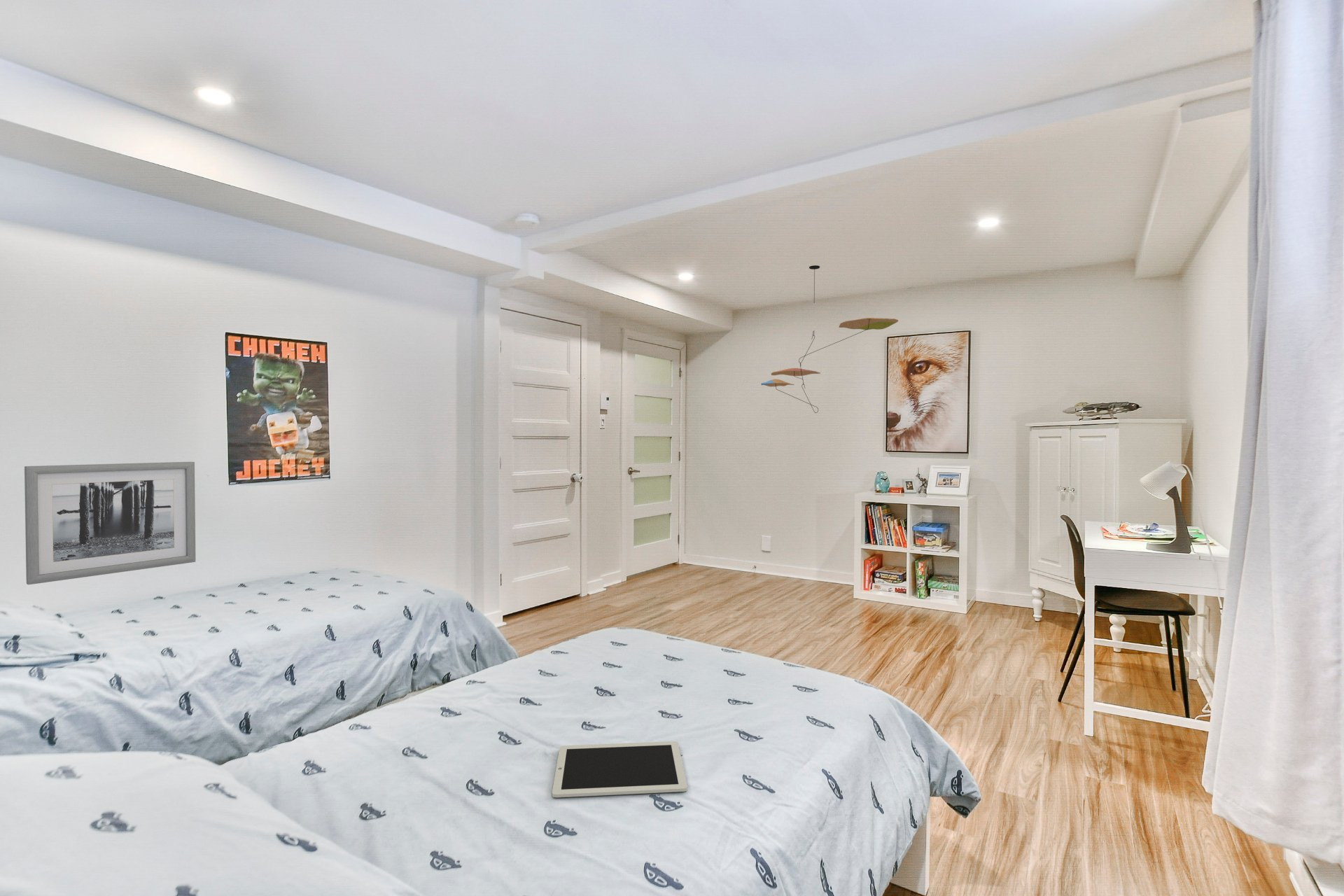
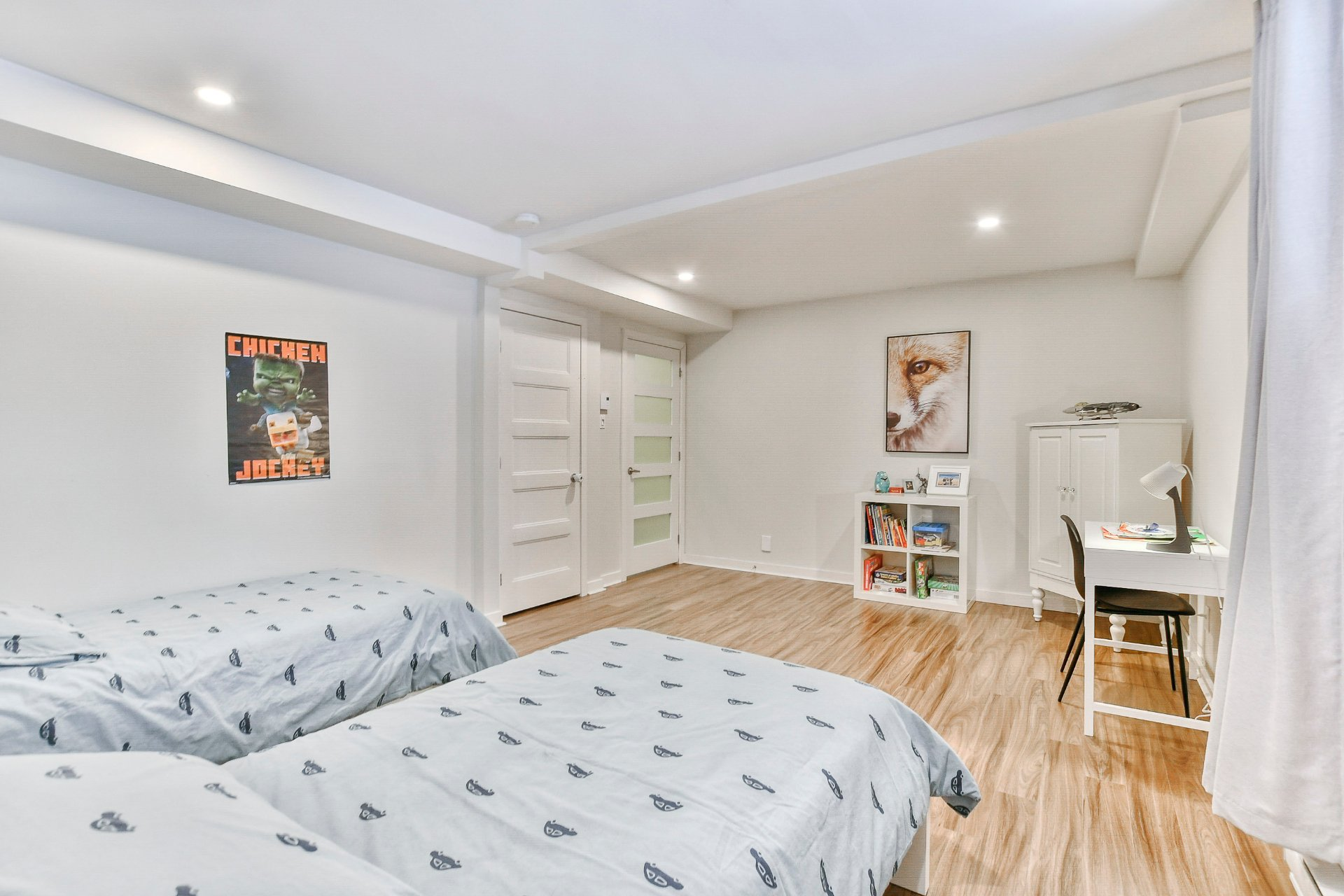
- ceiling mobile (829, 345)
- tablet (620, 767)
- wall art (117, 518)
